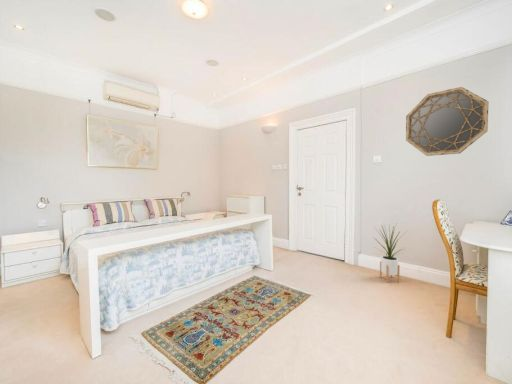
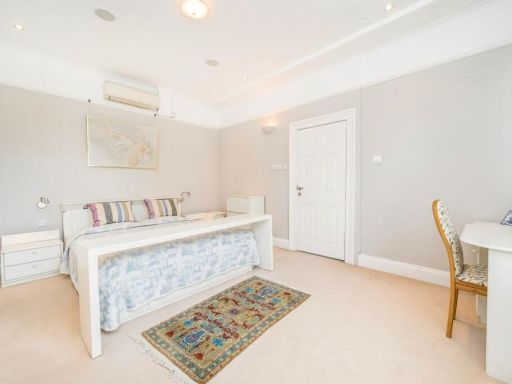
- home mirror (443, 123)
- house plant (390, 251)
